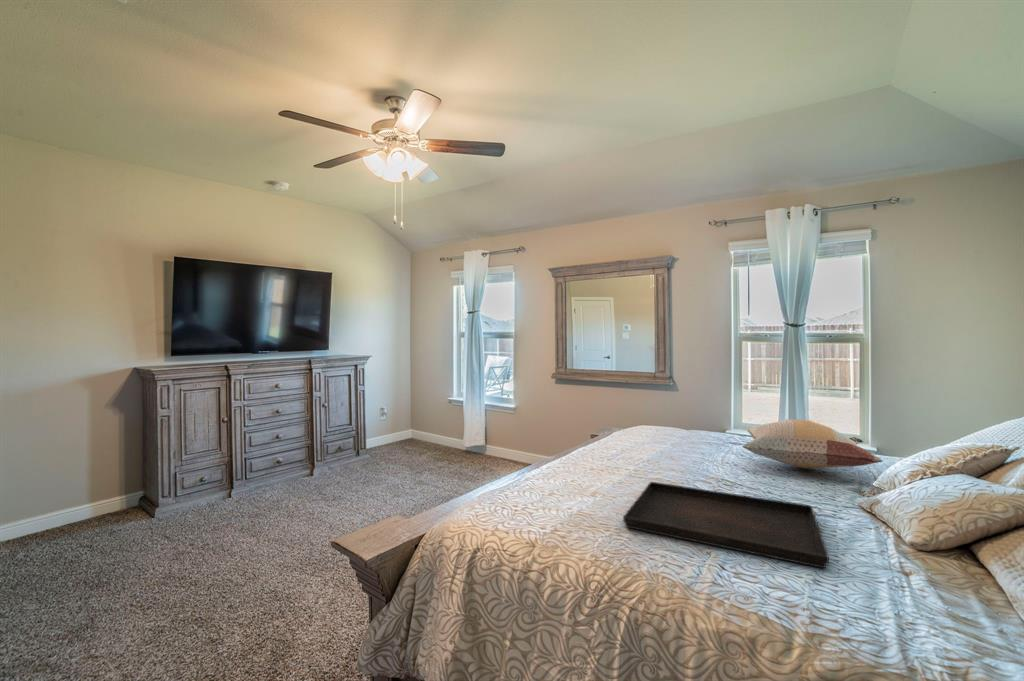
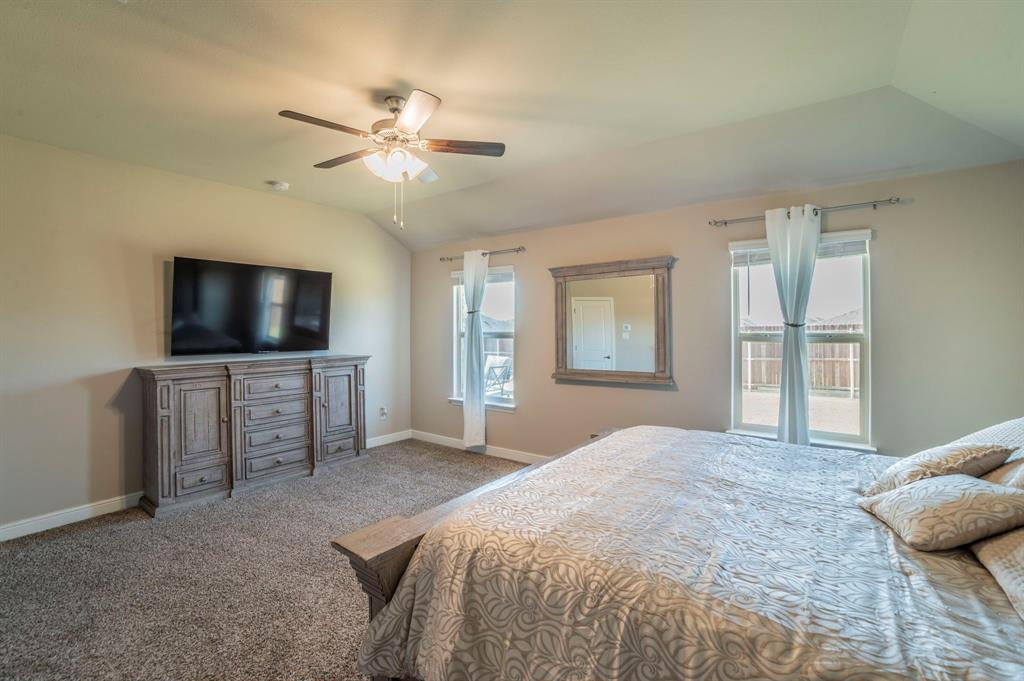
- decorative pillow (804, 443)
- serving tray (720, 516)
